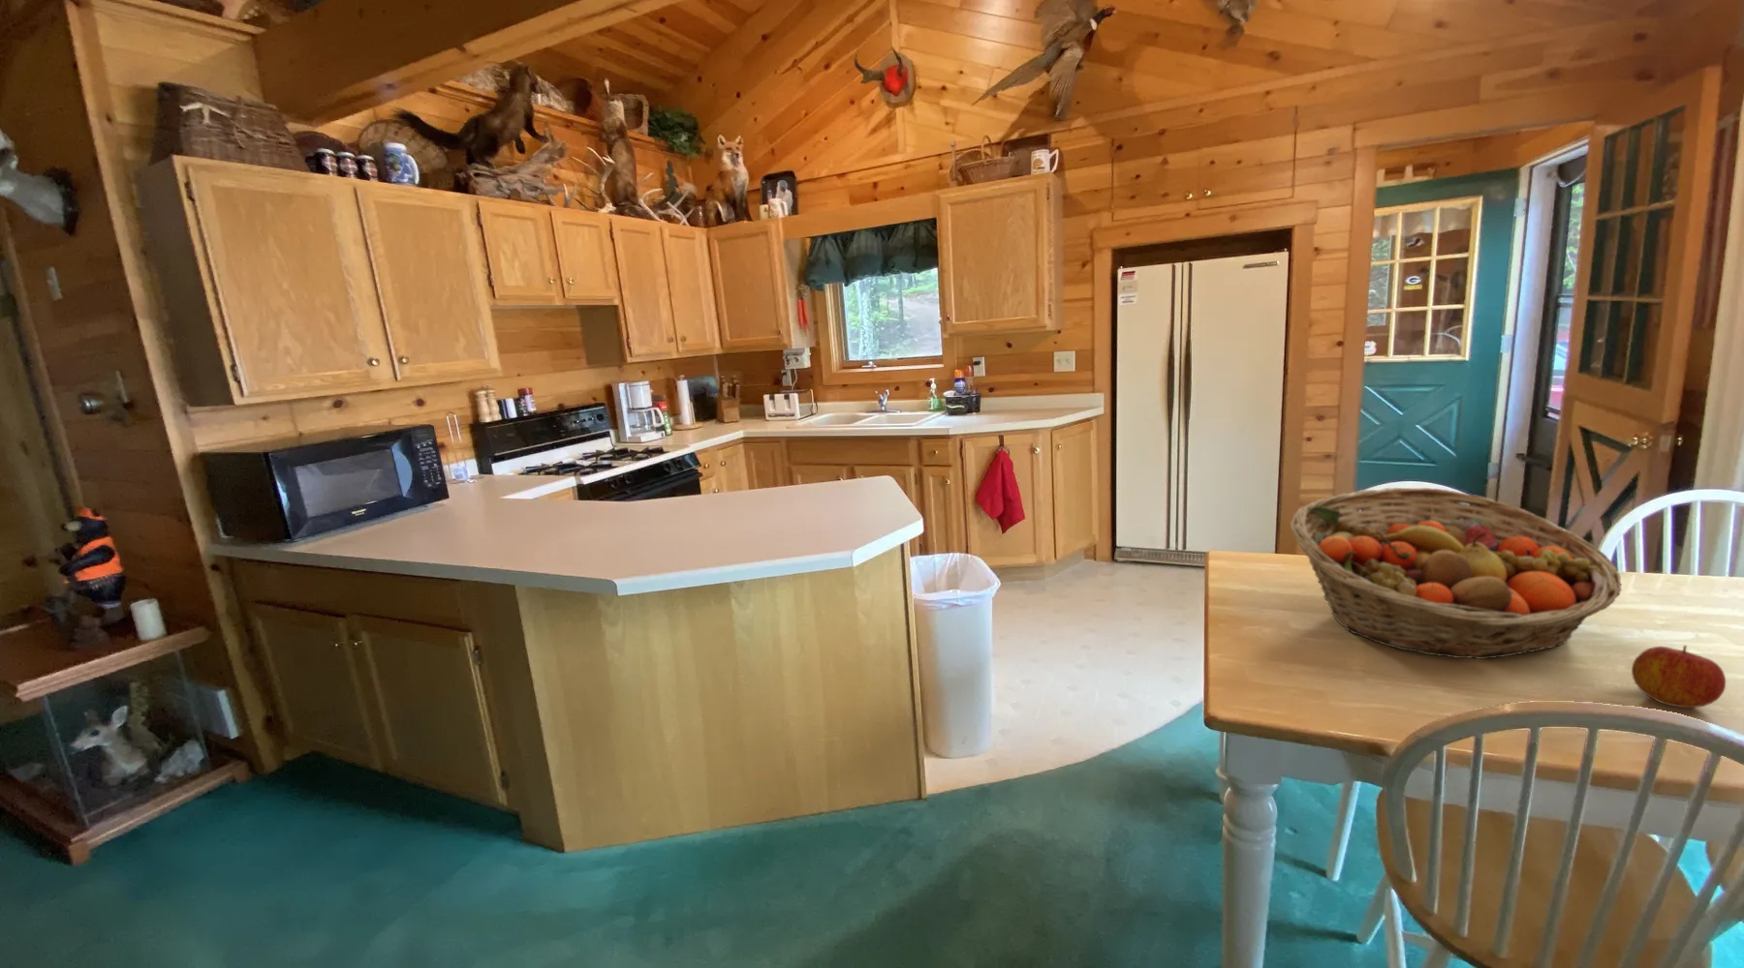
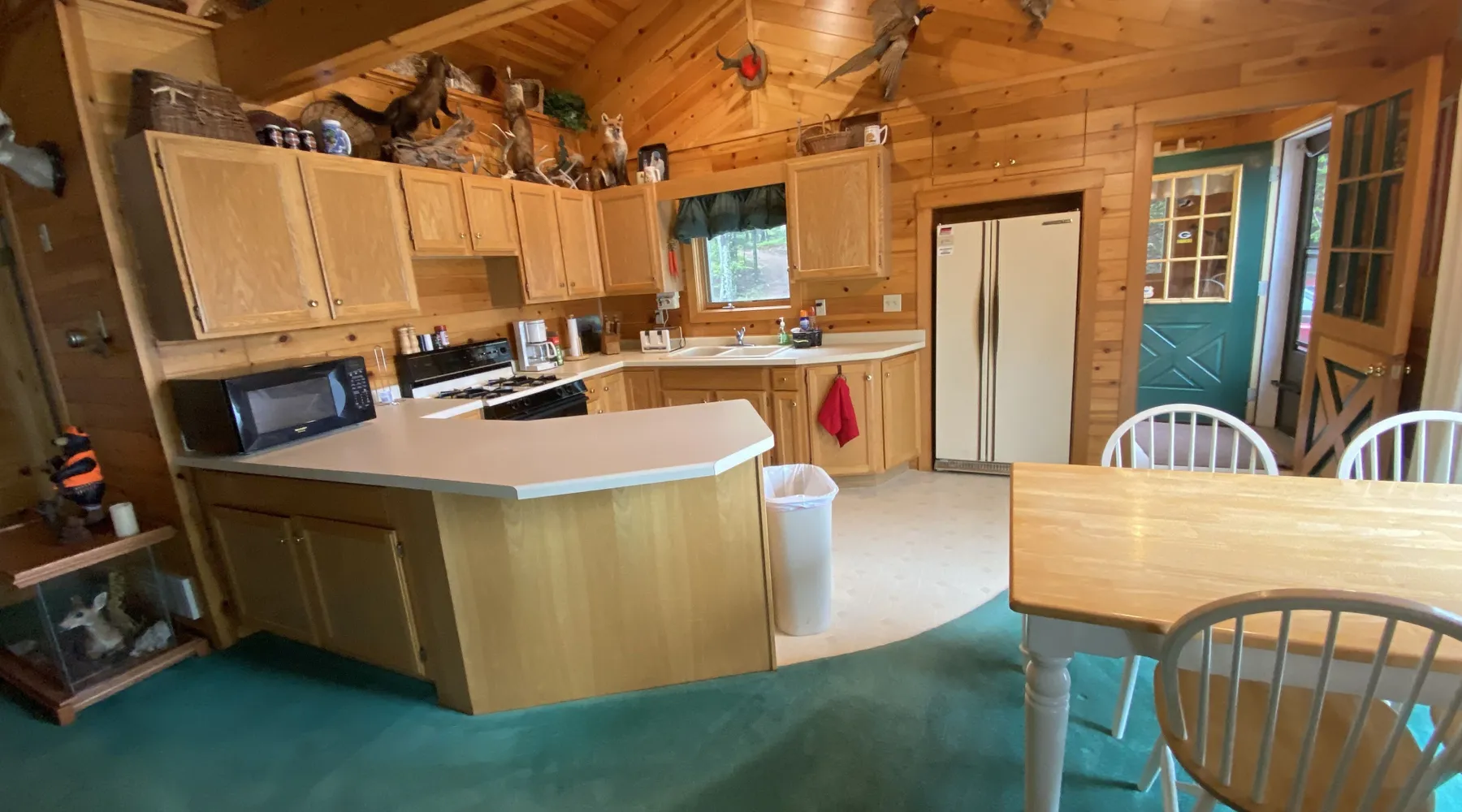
- fruit basket (1441, 566)
- apple (1678, 674)
